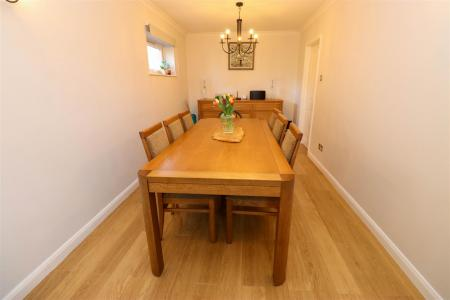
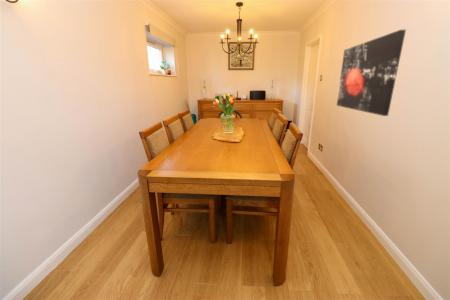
+ wall art (362, 77)
